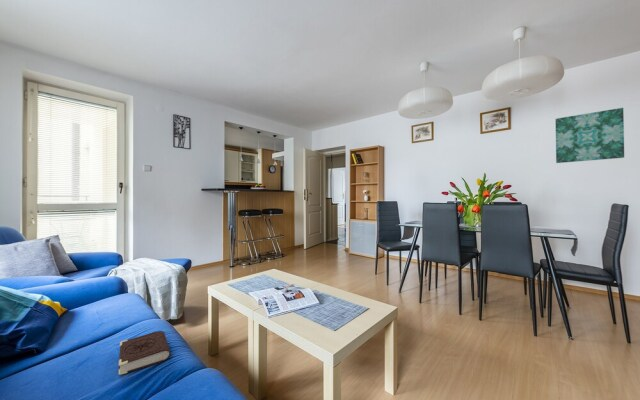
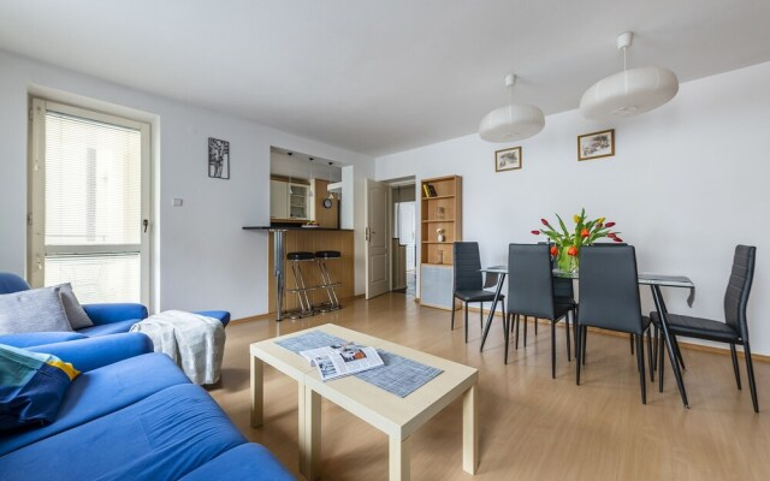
- wall art (587, 137)
- book (144, 349)
